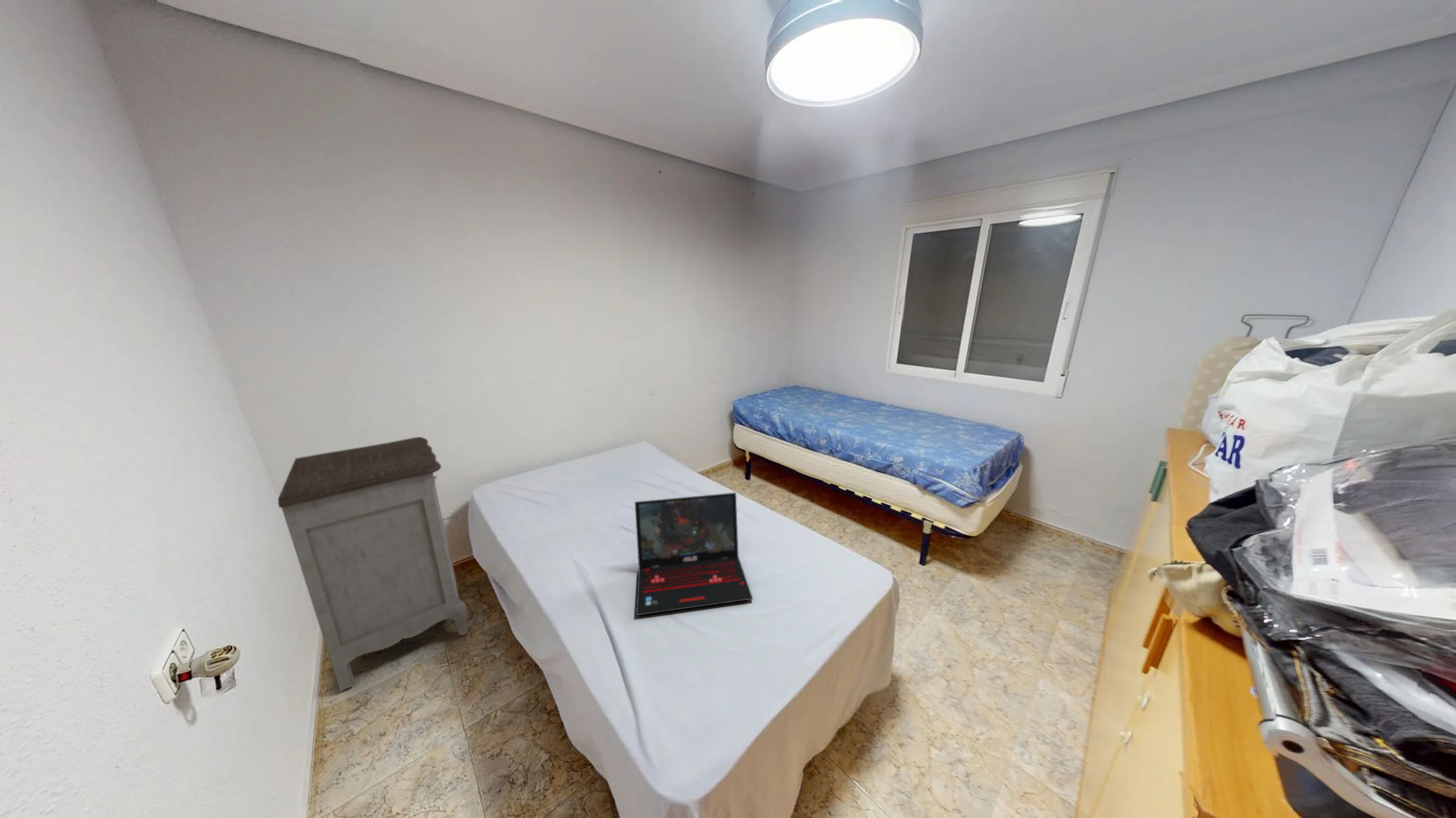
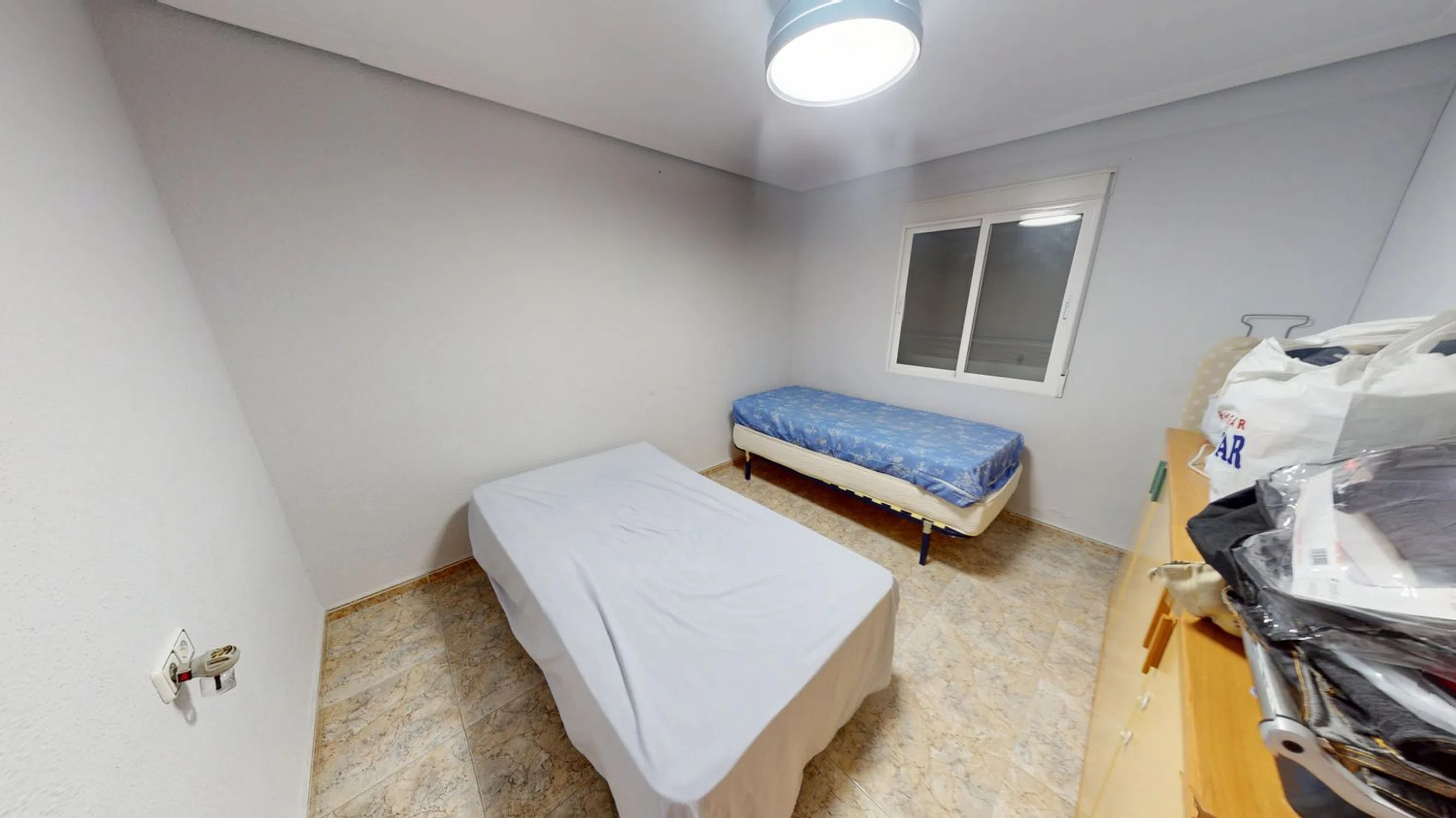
- nightstand (397, 545)
- laptop (691, 549)
